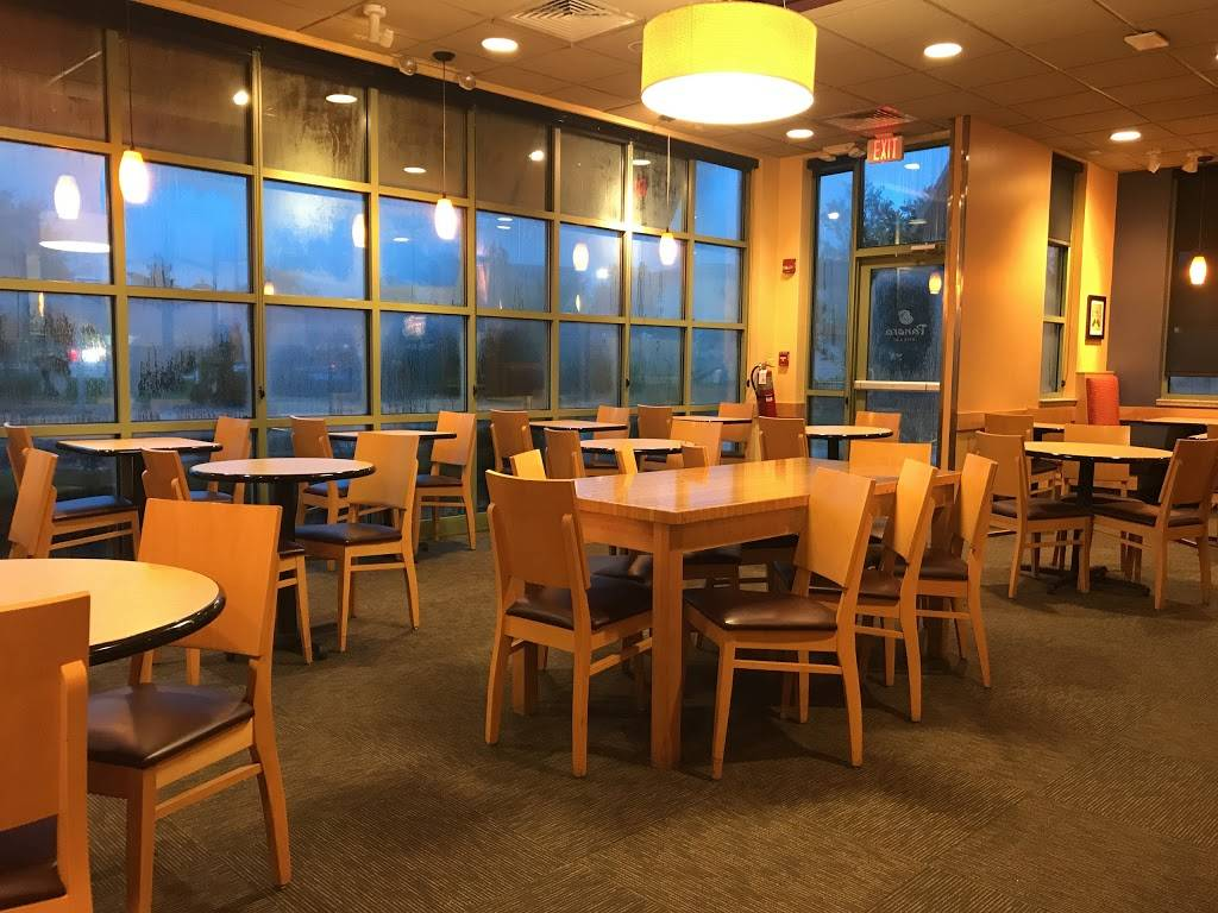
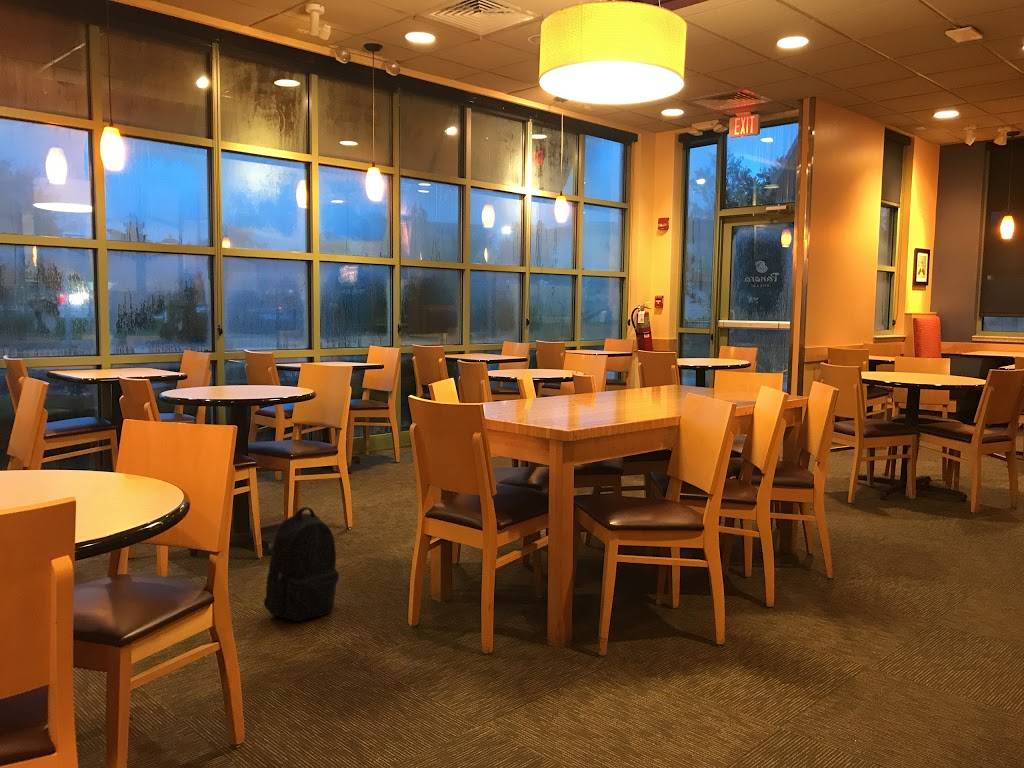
+ backpack (304, 560)
